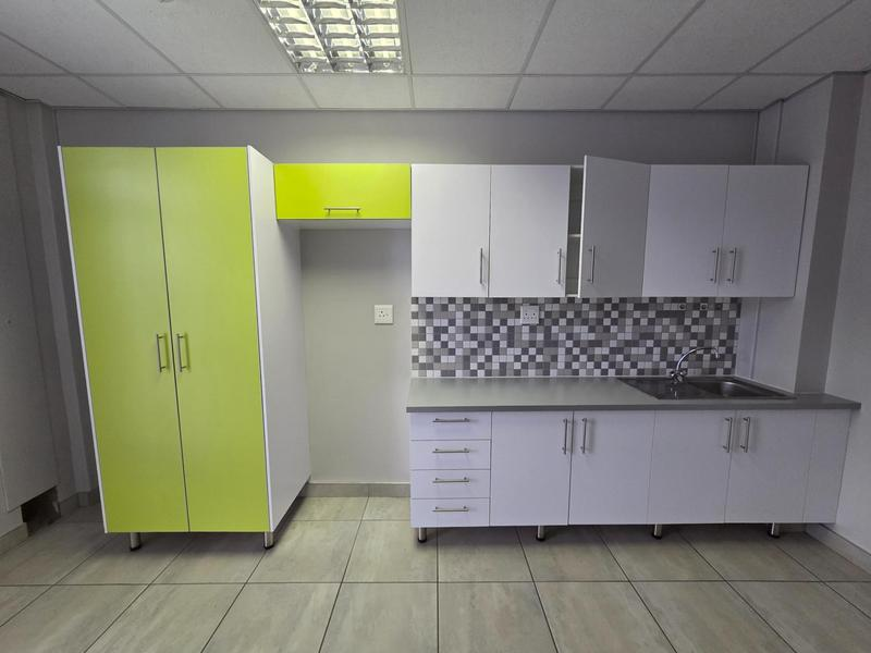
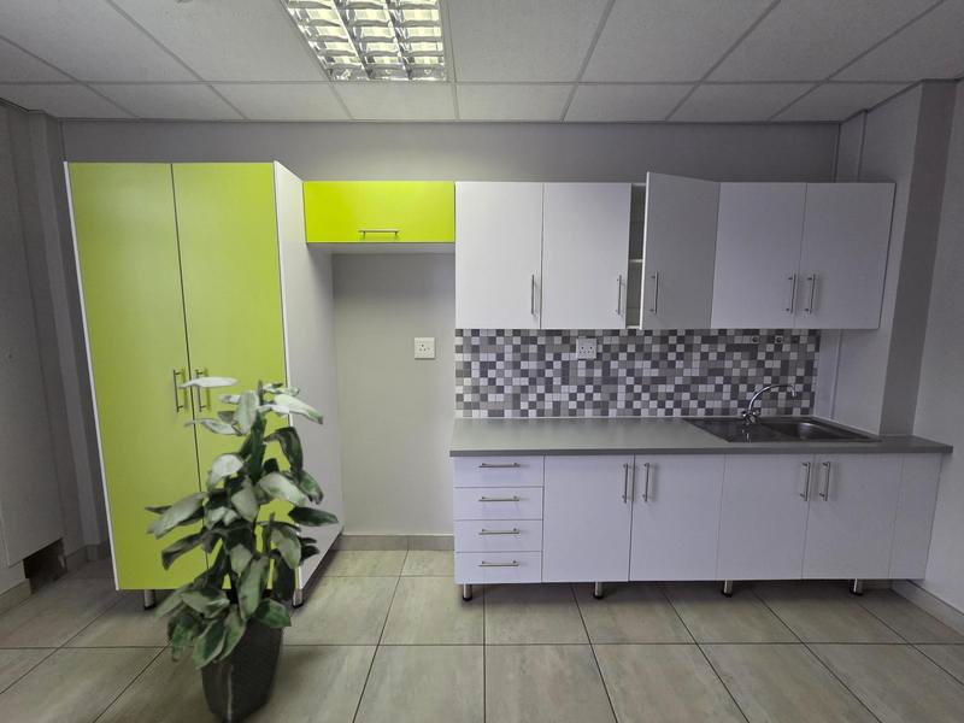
+ indoor plant (241, 536)
